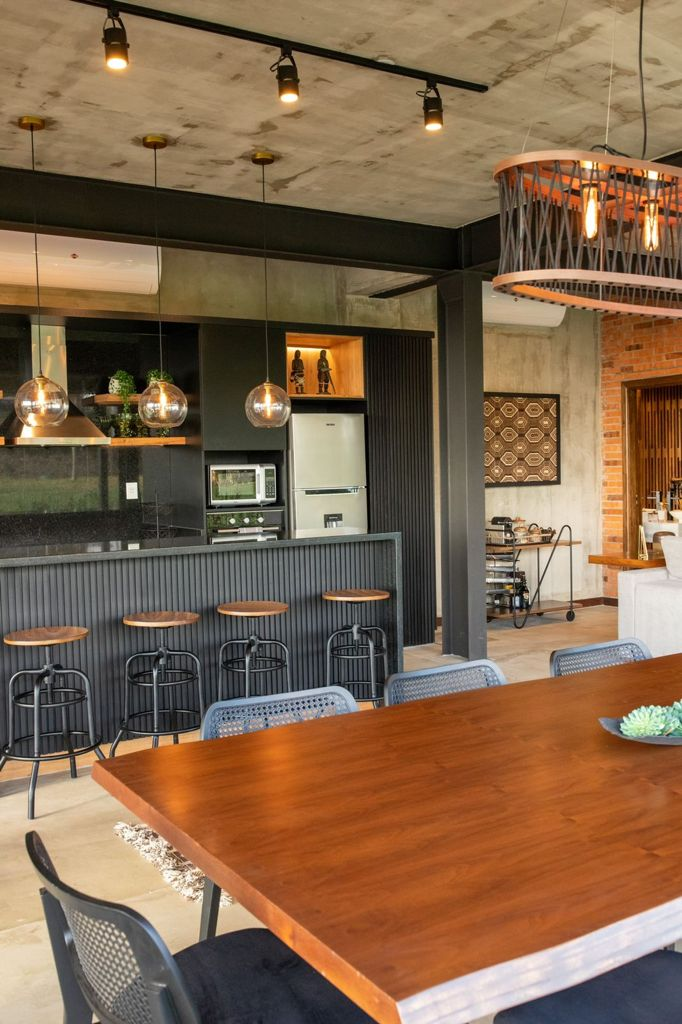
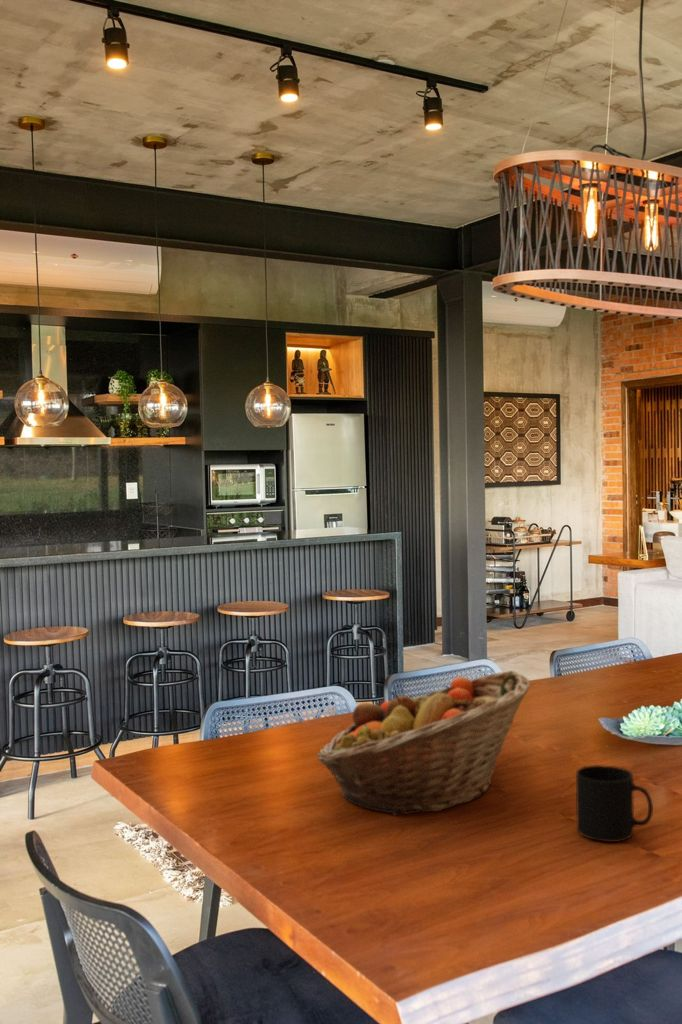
+ mug (613, 804)
+ fruit basket (426, 733)
